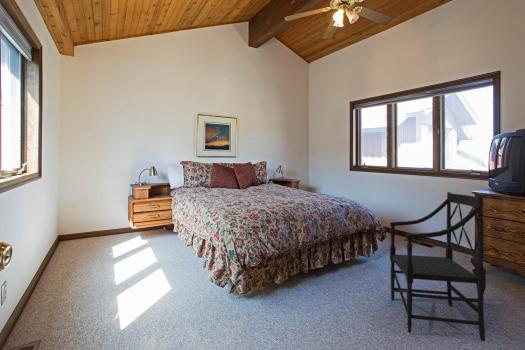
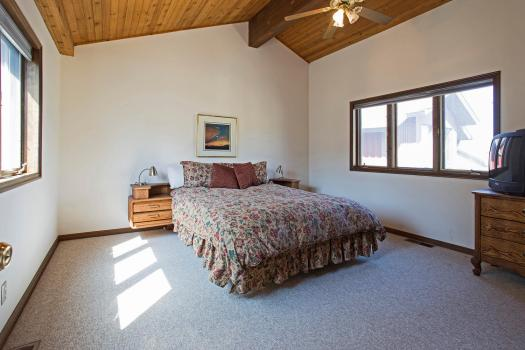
- armchair (432, 257)
